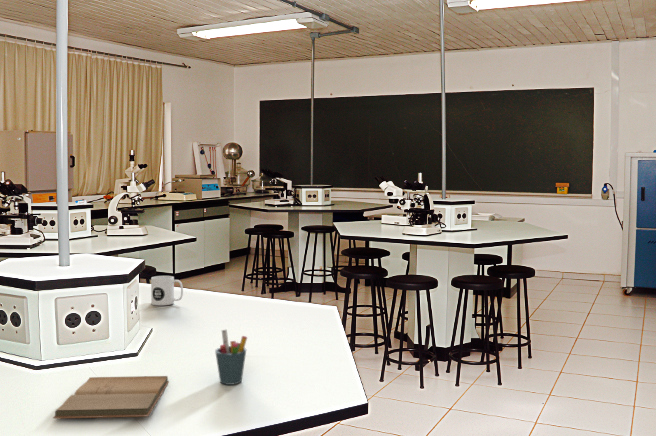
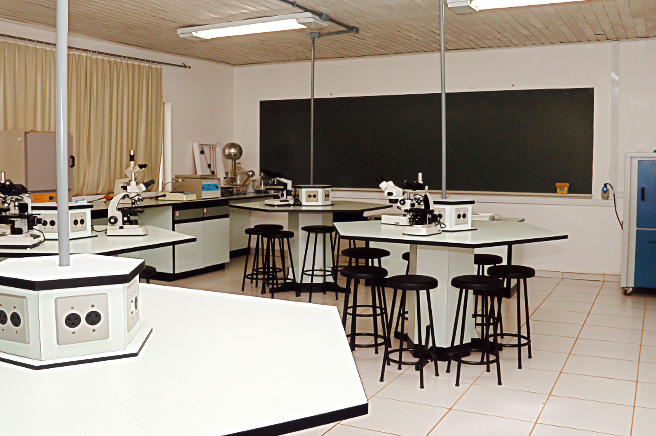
- pen holder (231, 357)
- book (116, 394)
- mug (167, 290)
